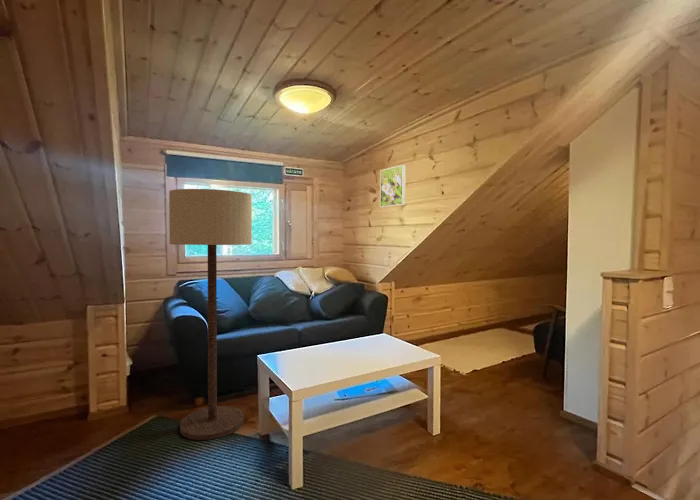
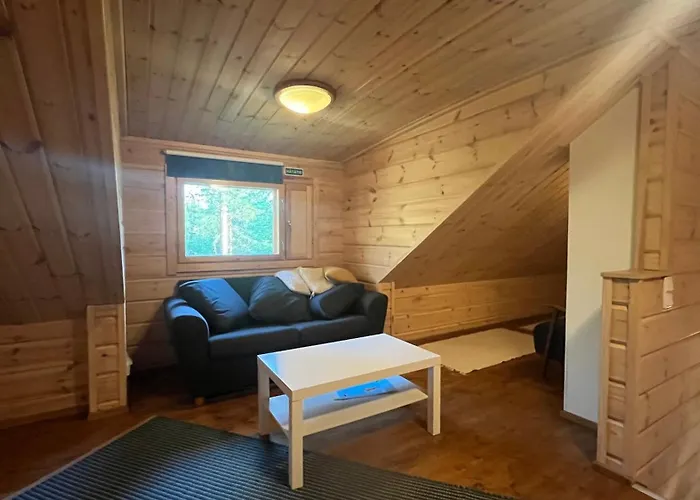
- floor lamp (212, 310)
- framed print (392, 187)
